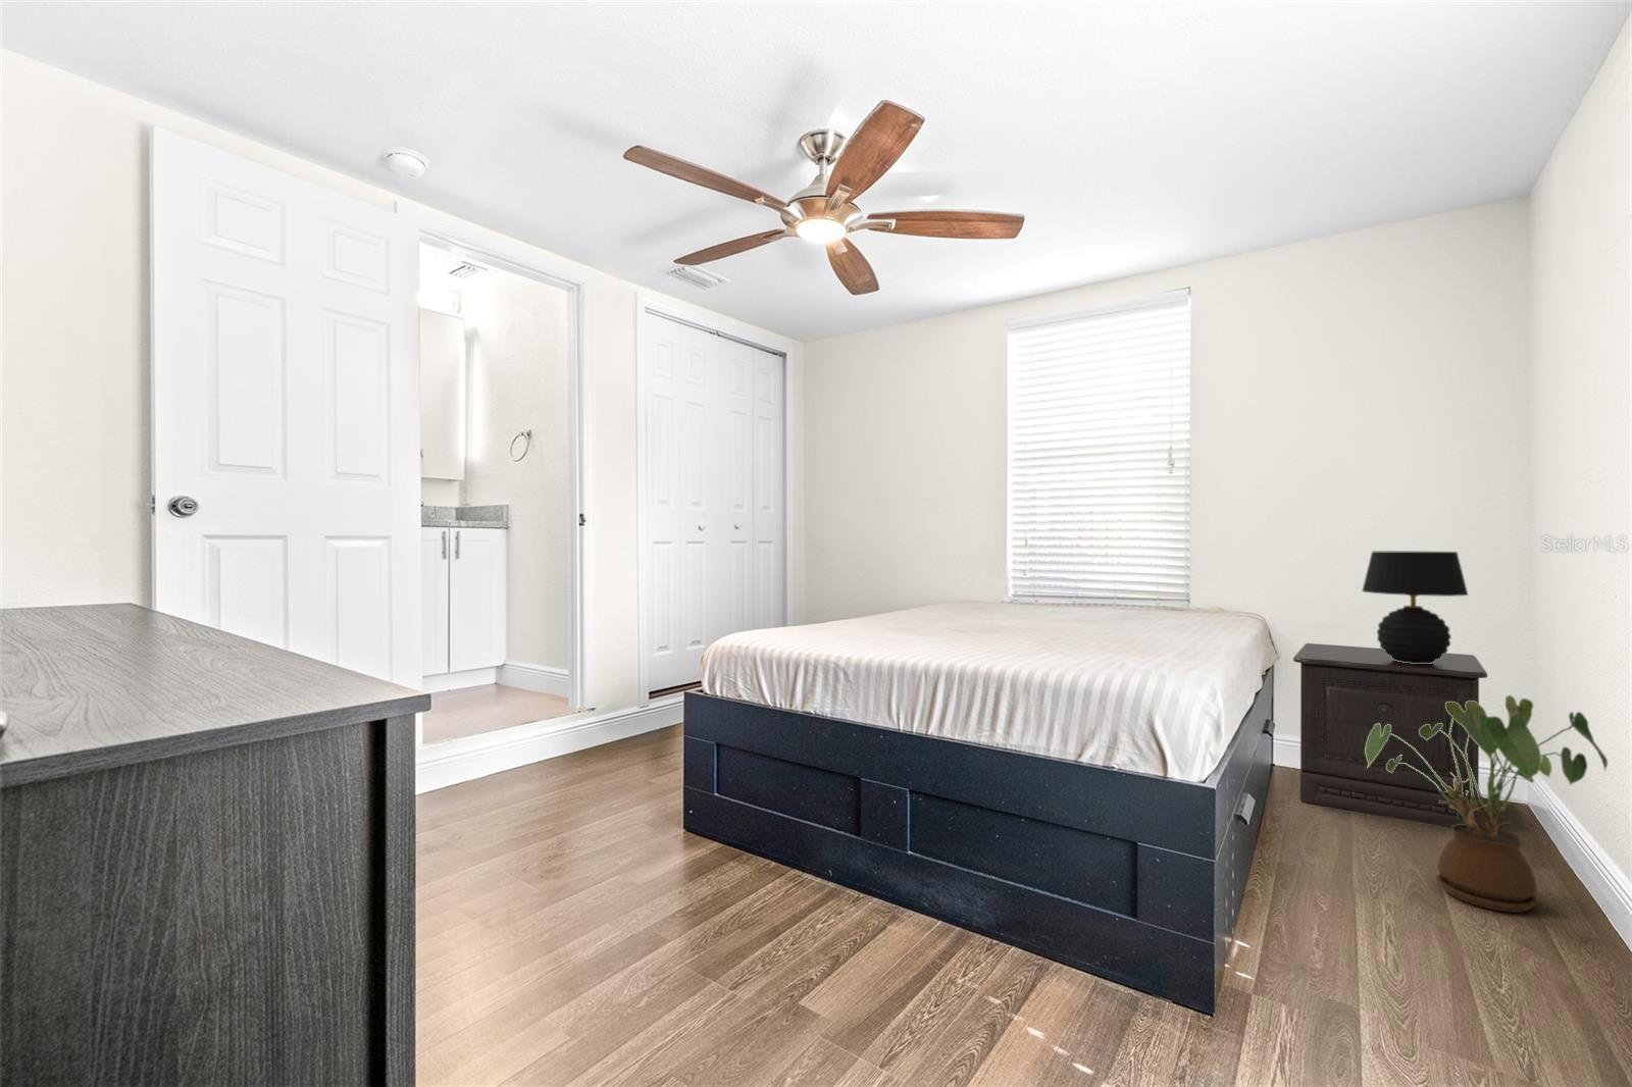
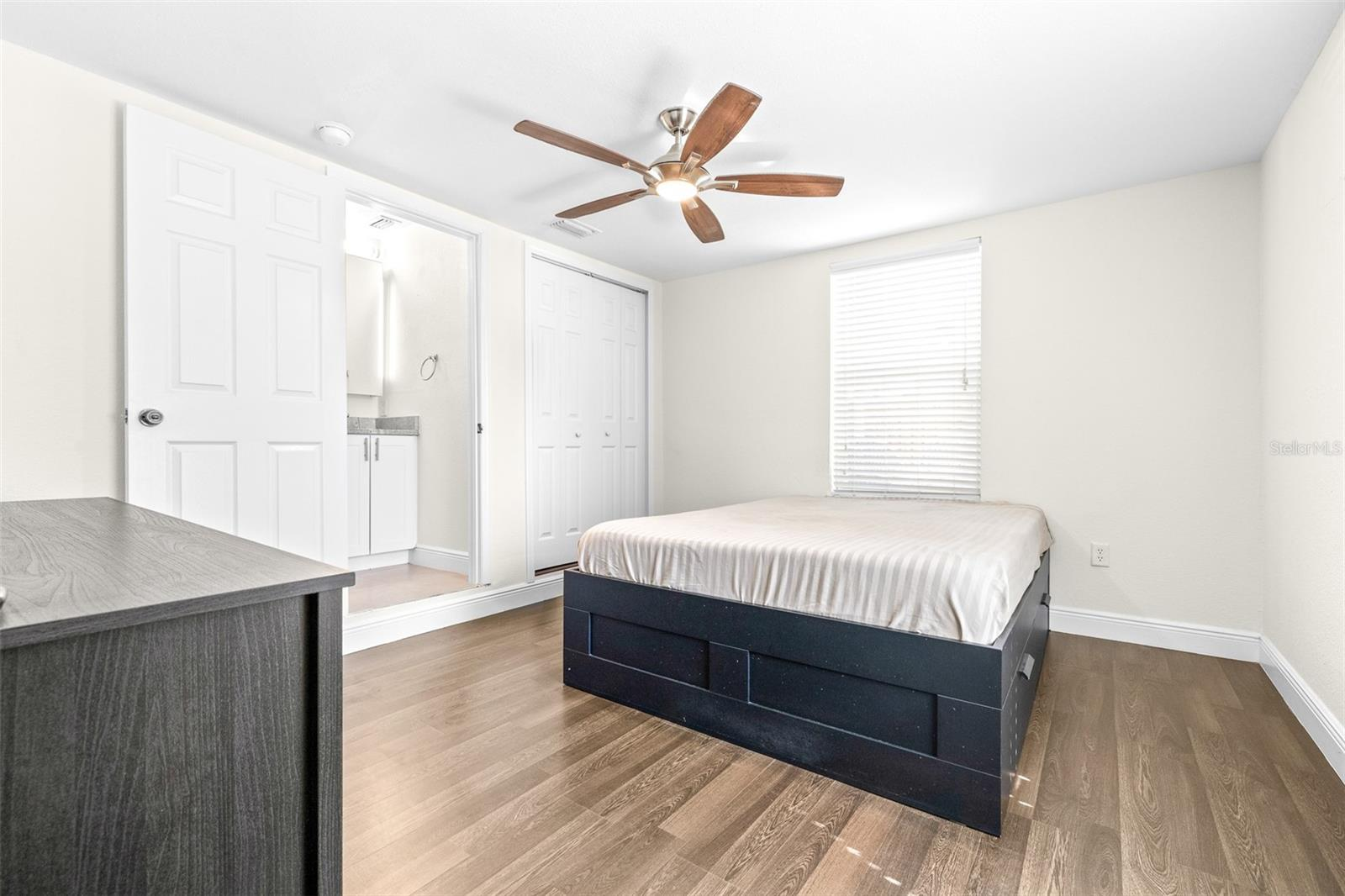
- nightstand (1383, 728)
- table lamp (1412, 605)
- house plant (1474, 796)
